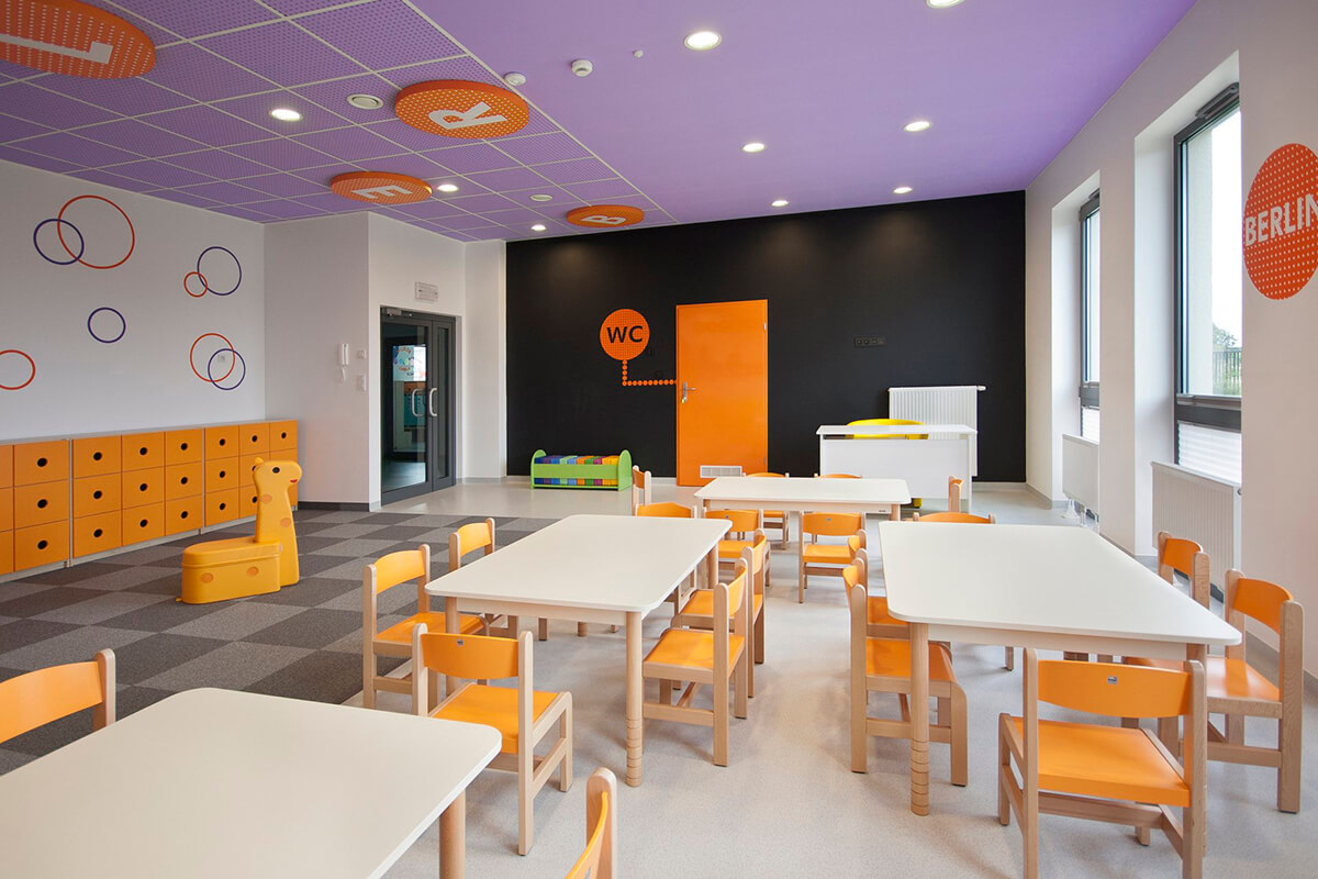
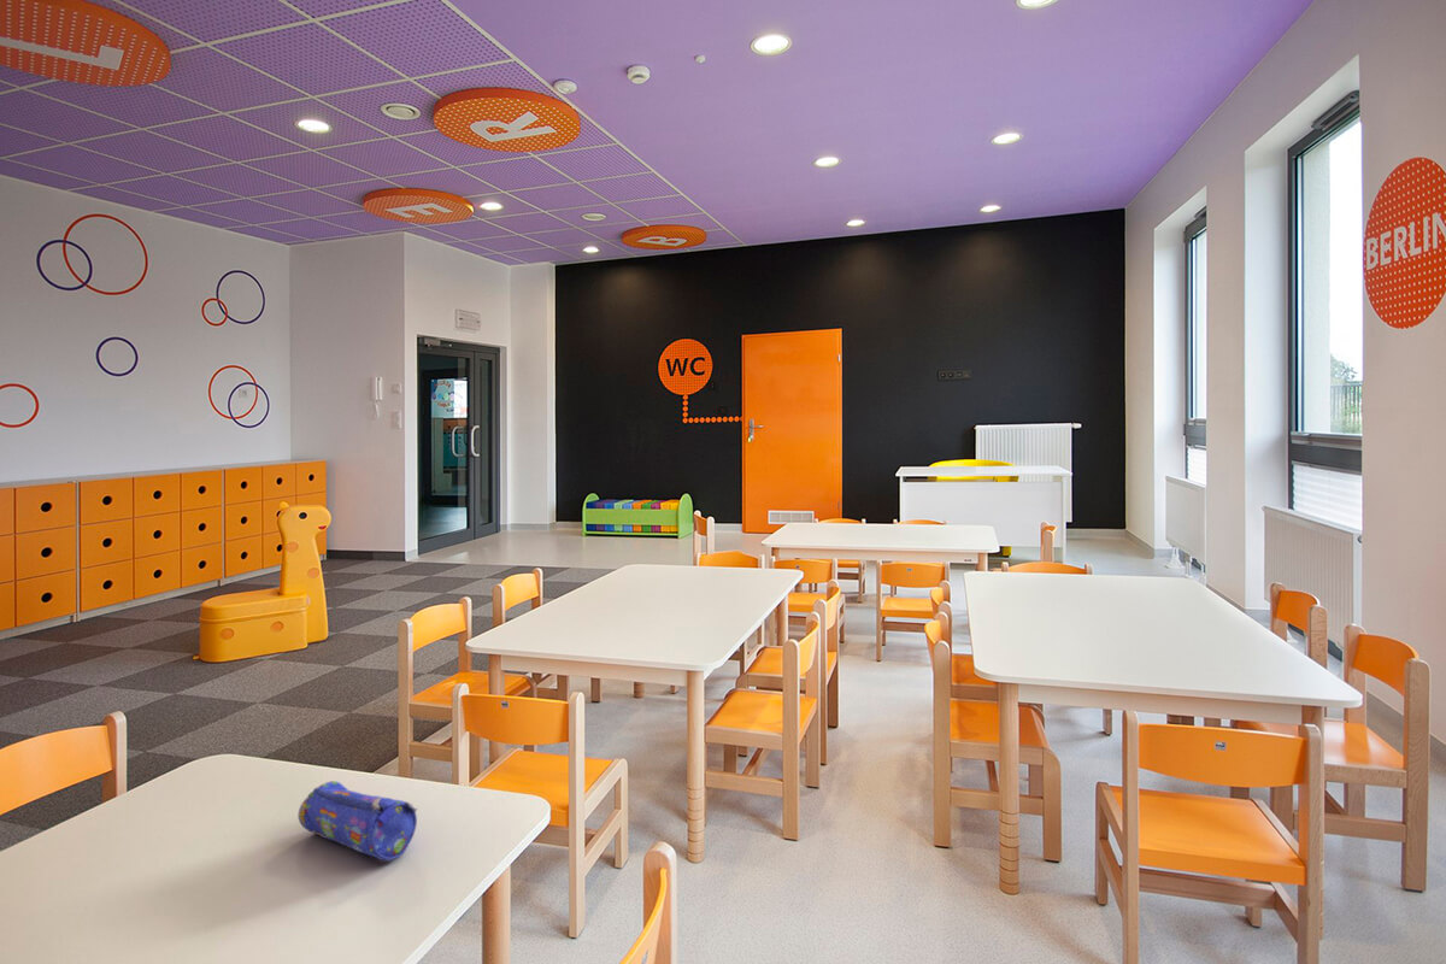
+ pencil case (358, 817)
